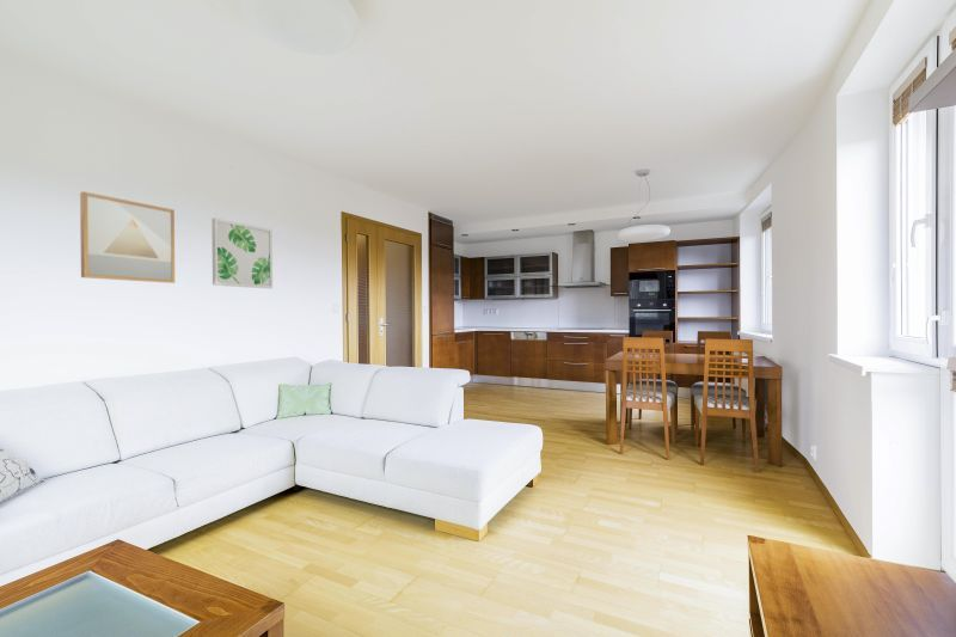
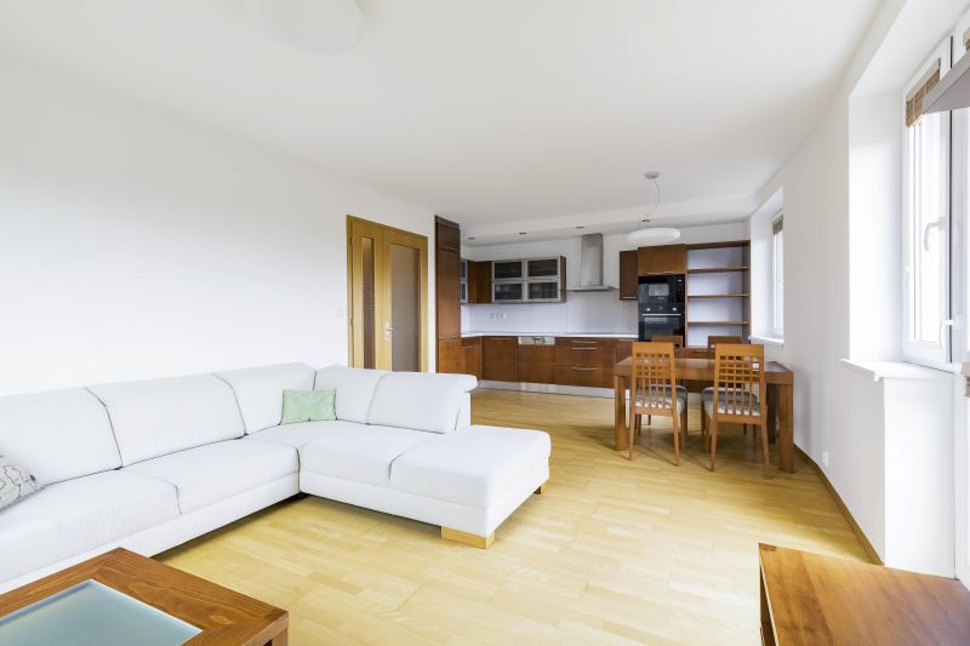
- wall art (244, 255)
- wall art (130, 240)
